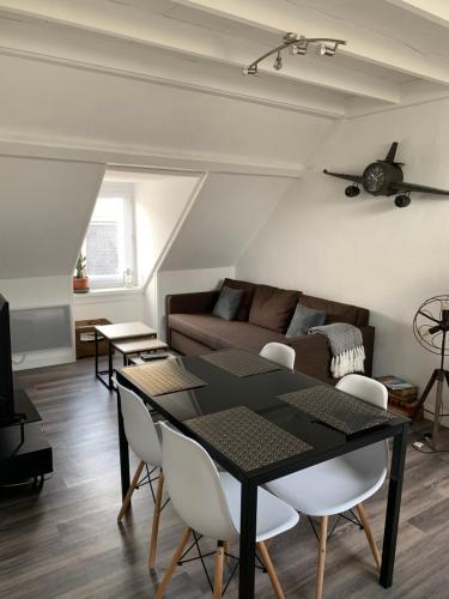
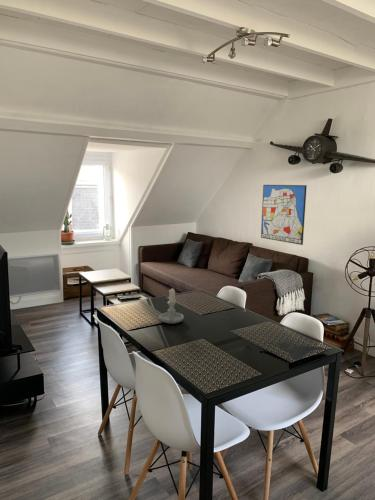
+ candle (171, 304)
+ wall art (282, 213)
